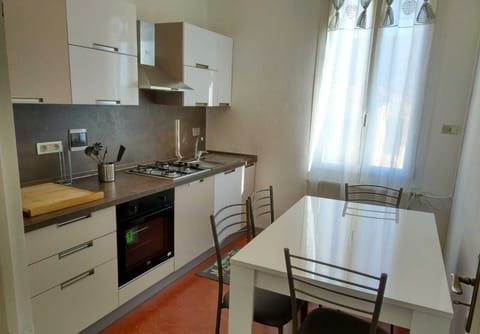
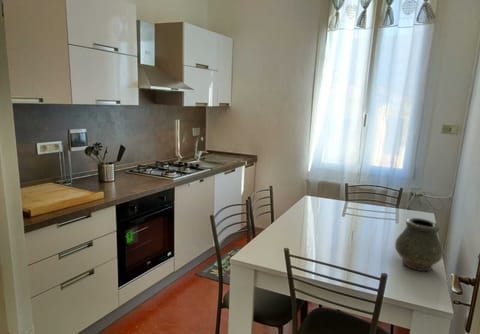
+ vase (419, 243)
